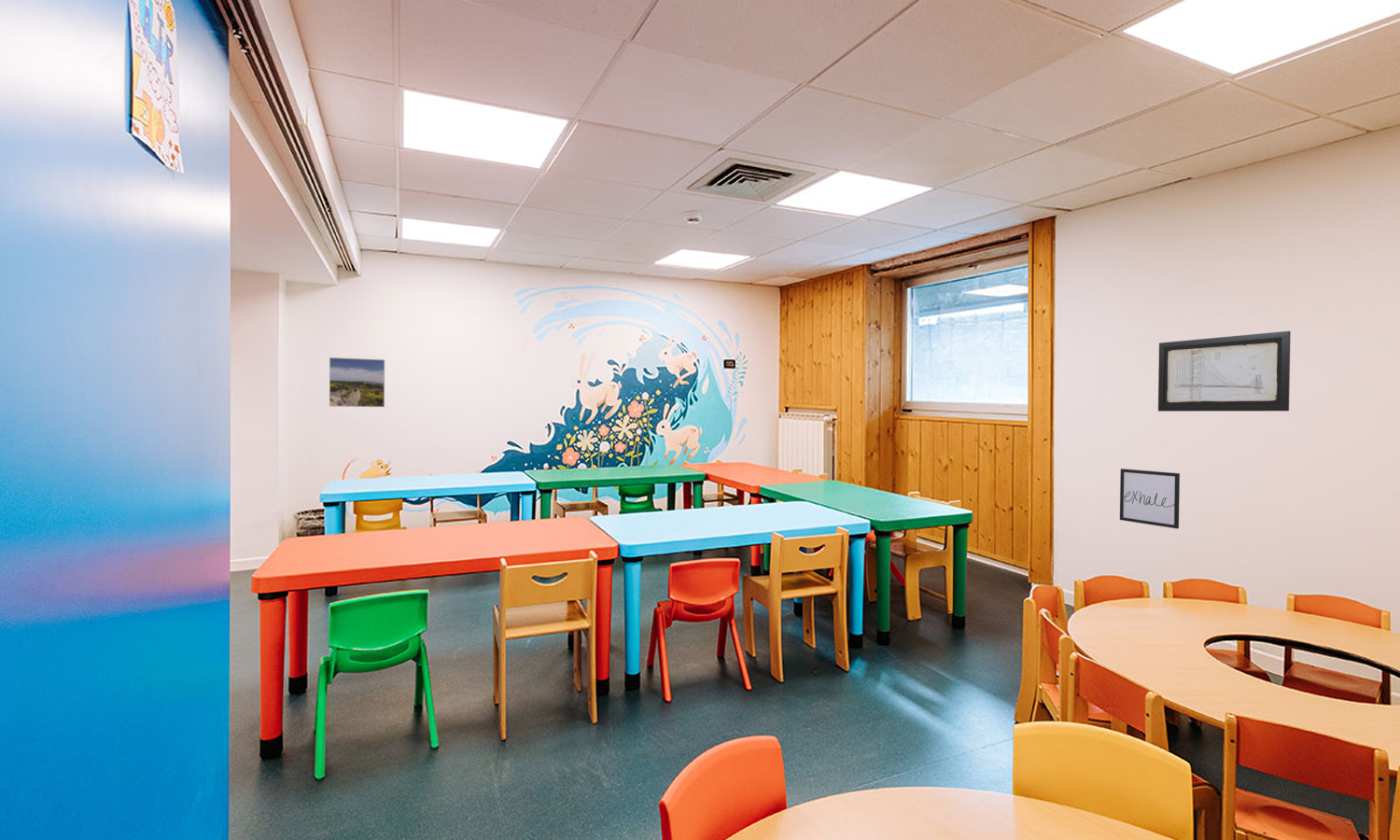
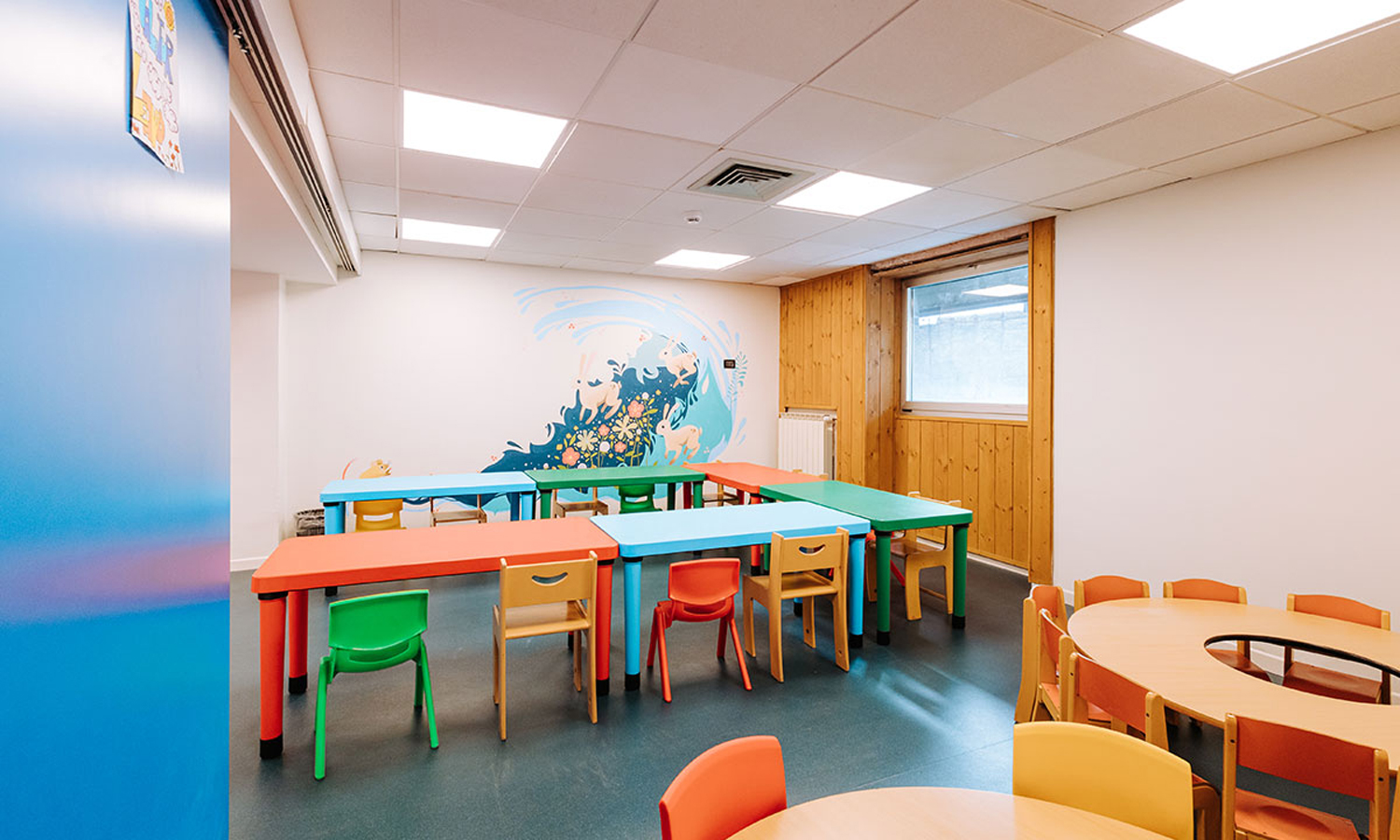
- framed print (357, 383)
- wall art (1148, 497)
- wall art (1219, 374)
